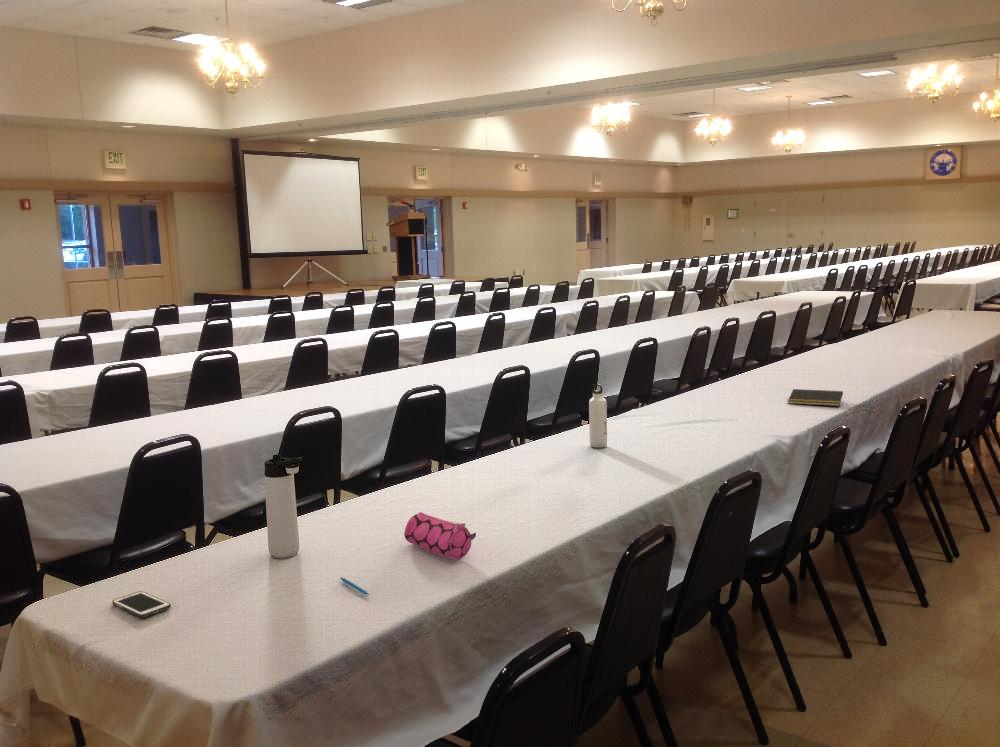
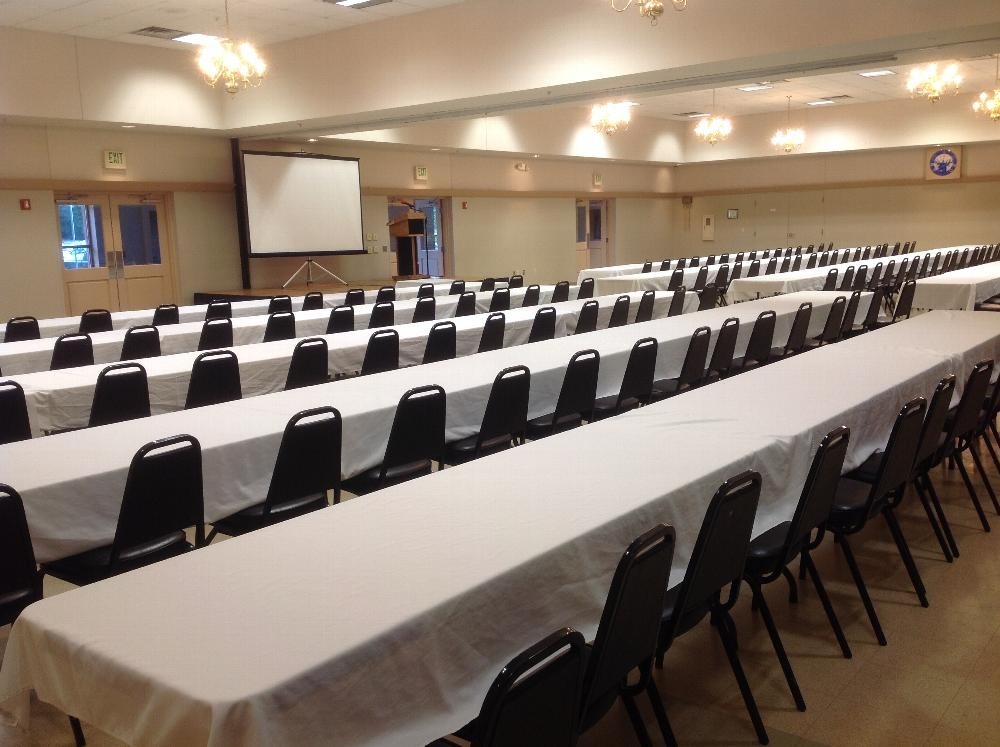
- notepad (815, 397)
- pencil case (437, 533)
- thermos bottle (286, 505)
- cell phone (141, 604)
- pen (354, 585)
- water bottle (598, 415)
